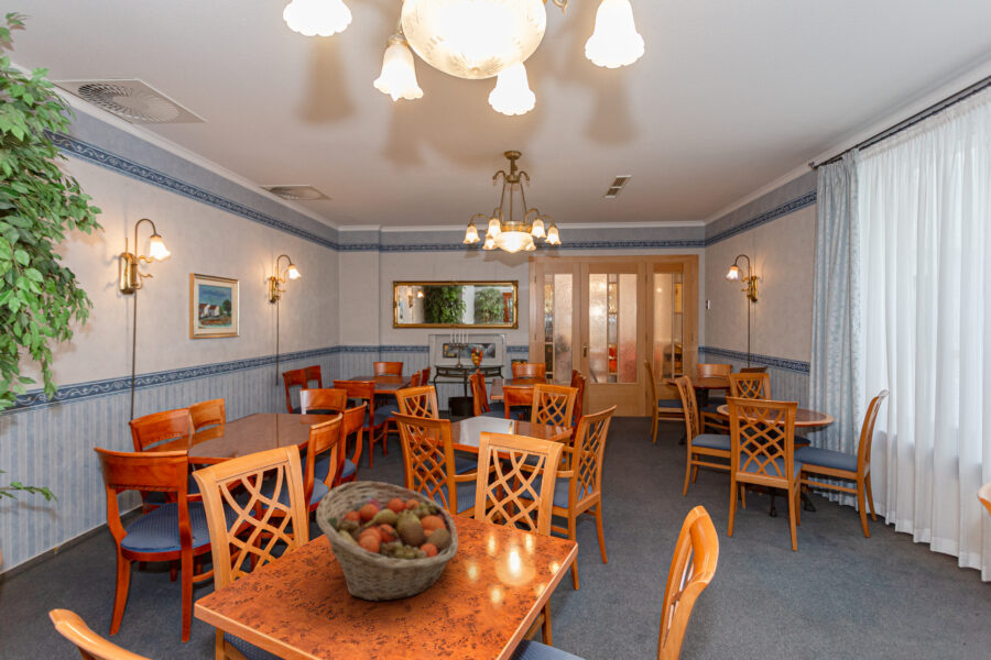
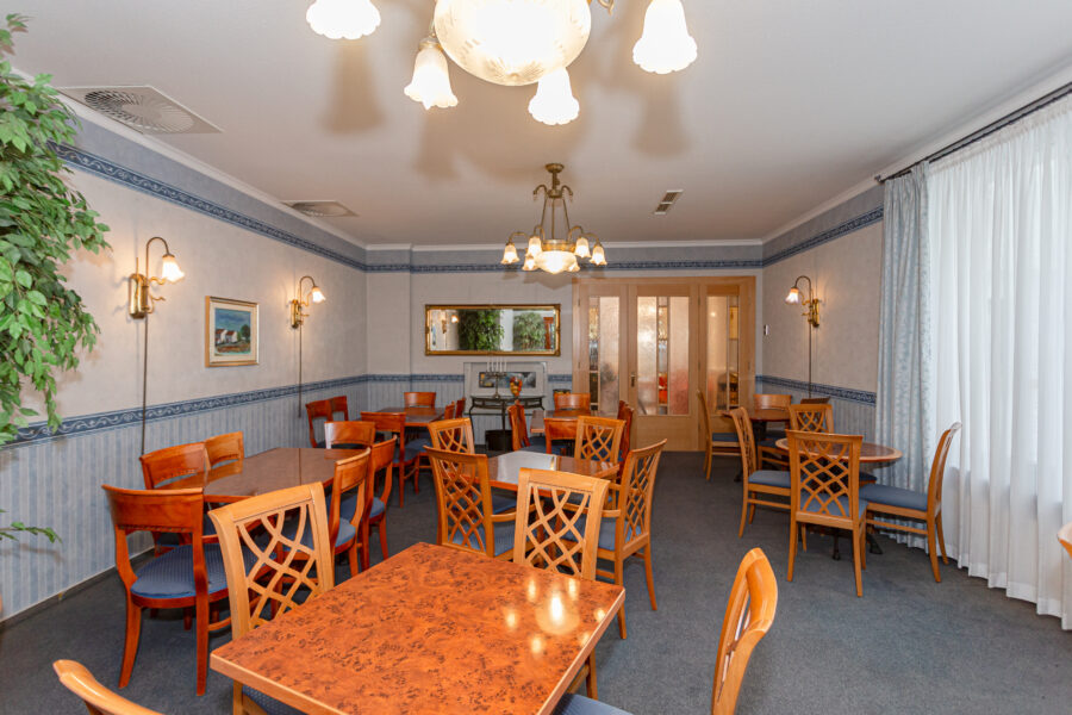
- fruit basket (390, 531)
